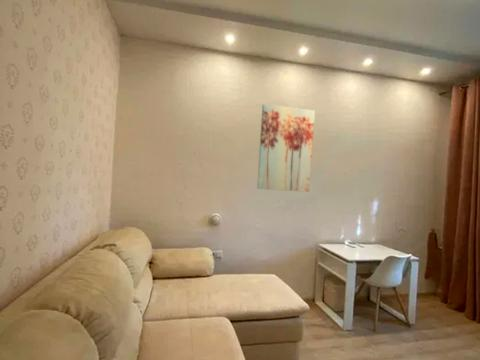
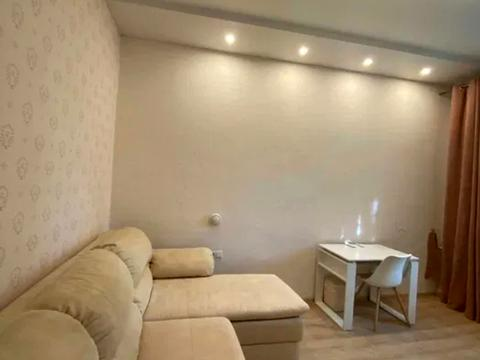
- wall art (286, 149)
